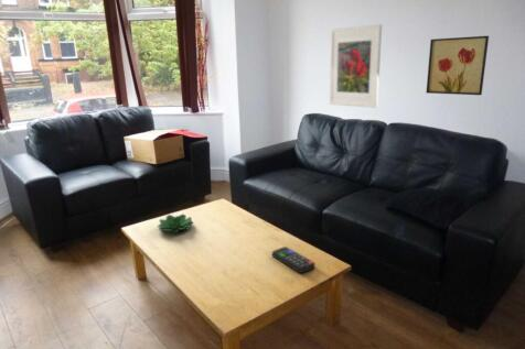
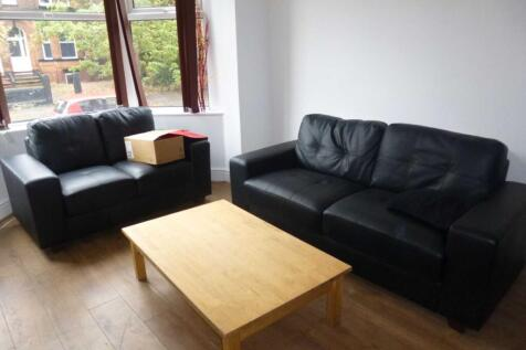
- remote control (292, 259)
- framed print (353, 67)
- wall art (456, 66)
- succulent plant (175, 222)
